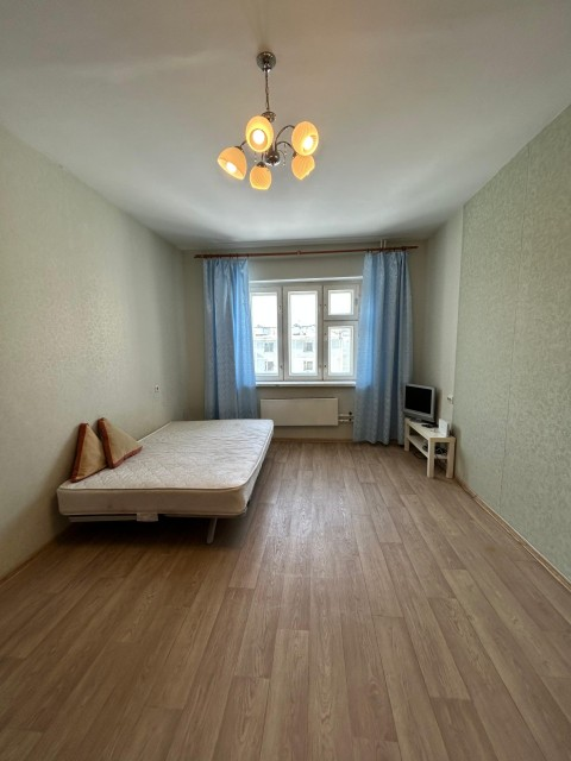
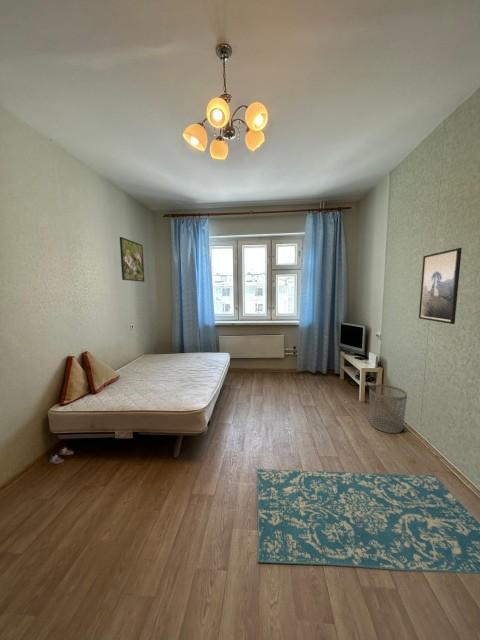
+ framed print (437, 287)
+ waste bin (386, 407)
+ rug (362, 510)
+ sneaker (61, 454)
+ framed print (133, 261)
